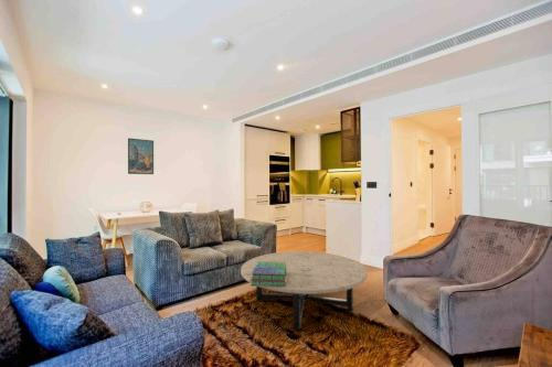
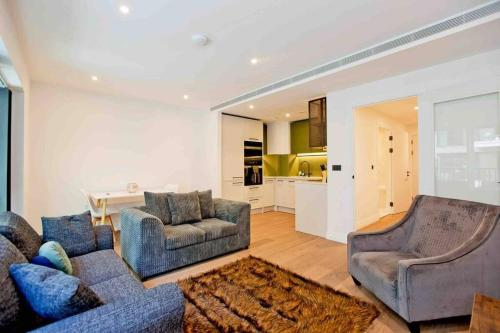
- stack of books (269, 272)
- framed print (140, 156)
- coffee table (302, 284)
